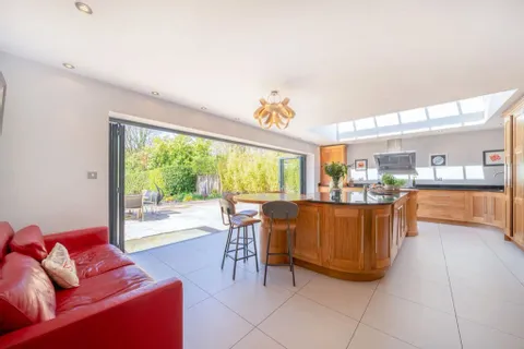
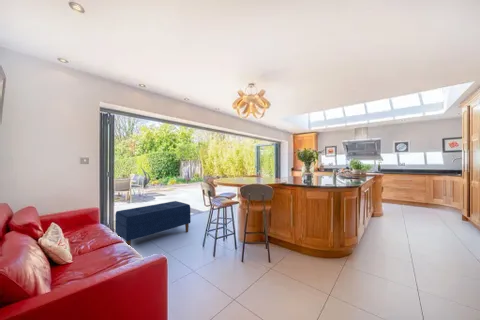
+ bench (155, 222)
